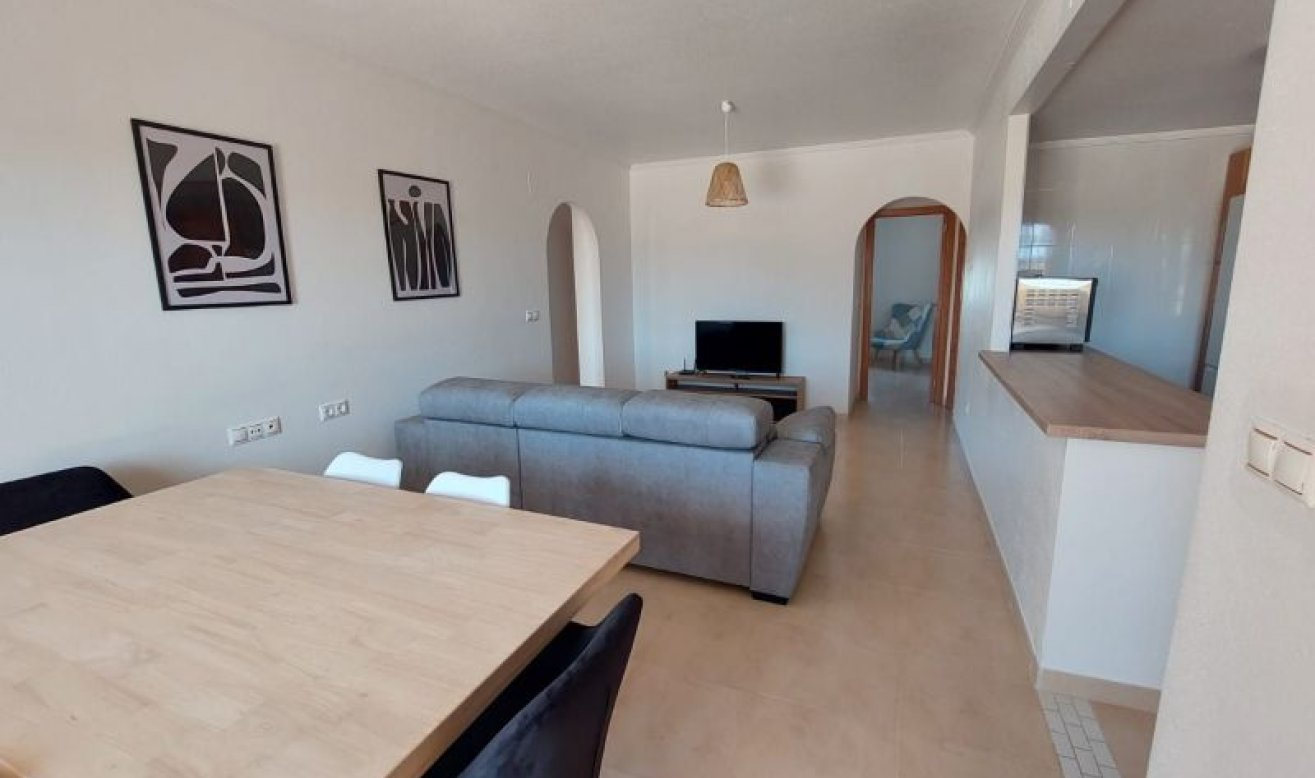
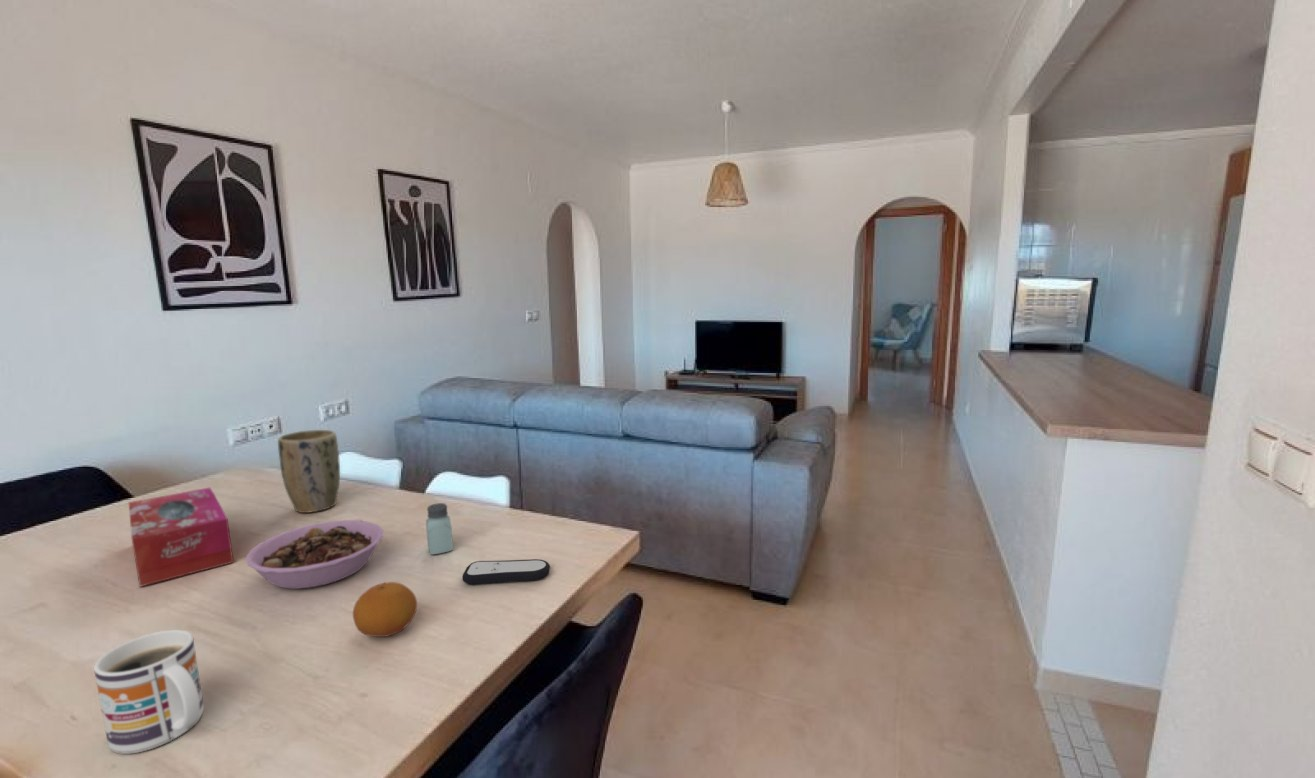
+ tissue box (179, 531)
+ mug (153, 692)
+ saltshaker (438, 527)
+ remote control (507, 570)
+ plant pot (311, 471)
+ bowl (319, 552)
+ fruit (385, 608)
